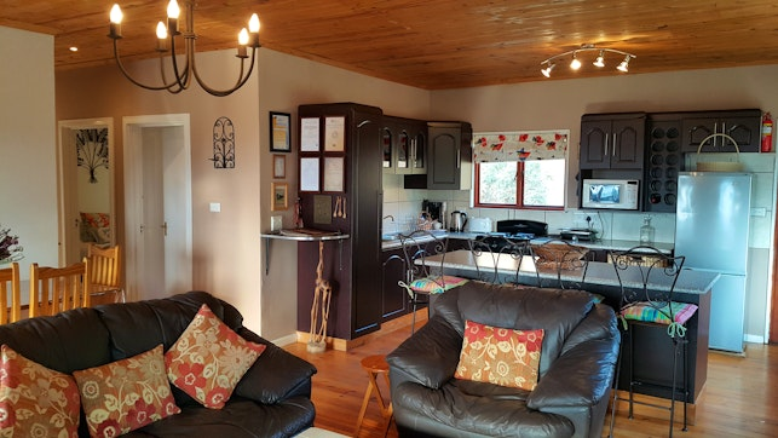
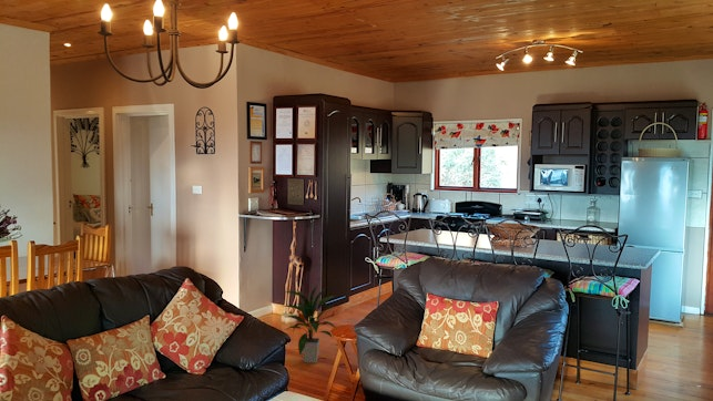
+ indoor plant (308, 322)
